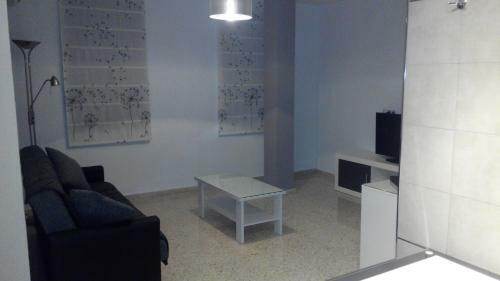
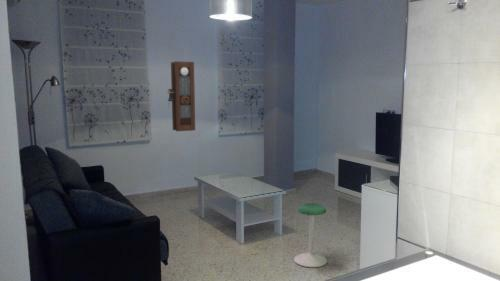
+ stool (310, 232)
+ pendulum clock (180, 96)
